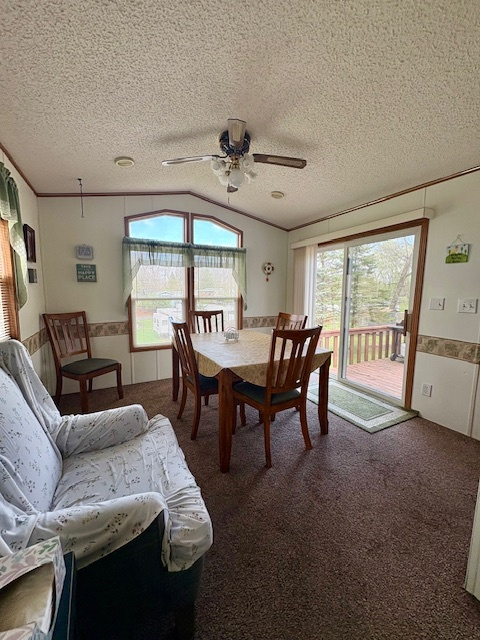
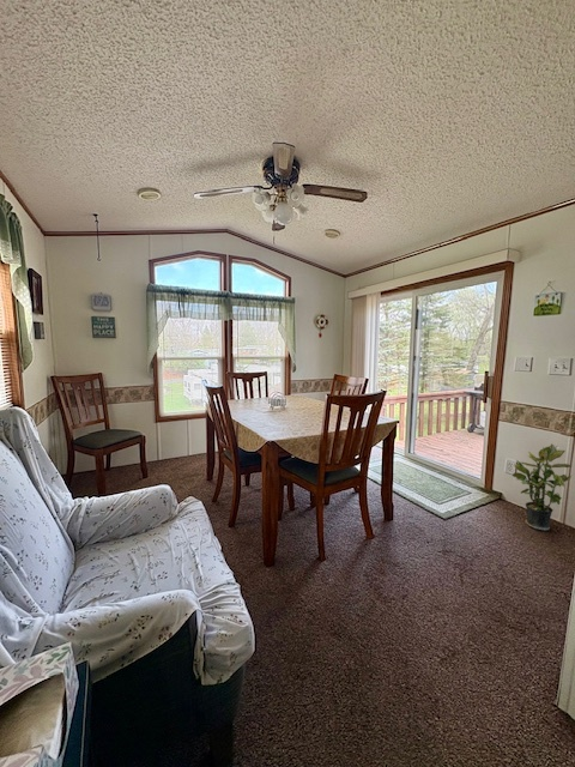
+ potted plant (539, 484)
